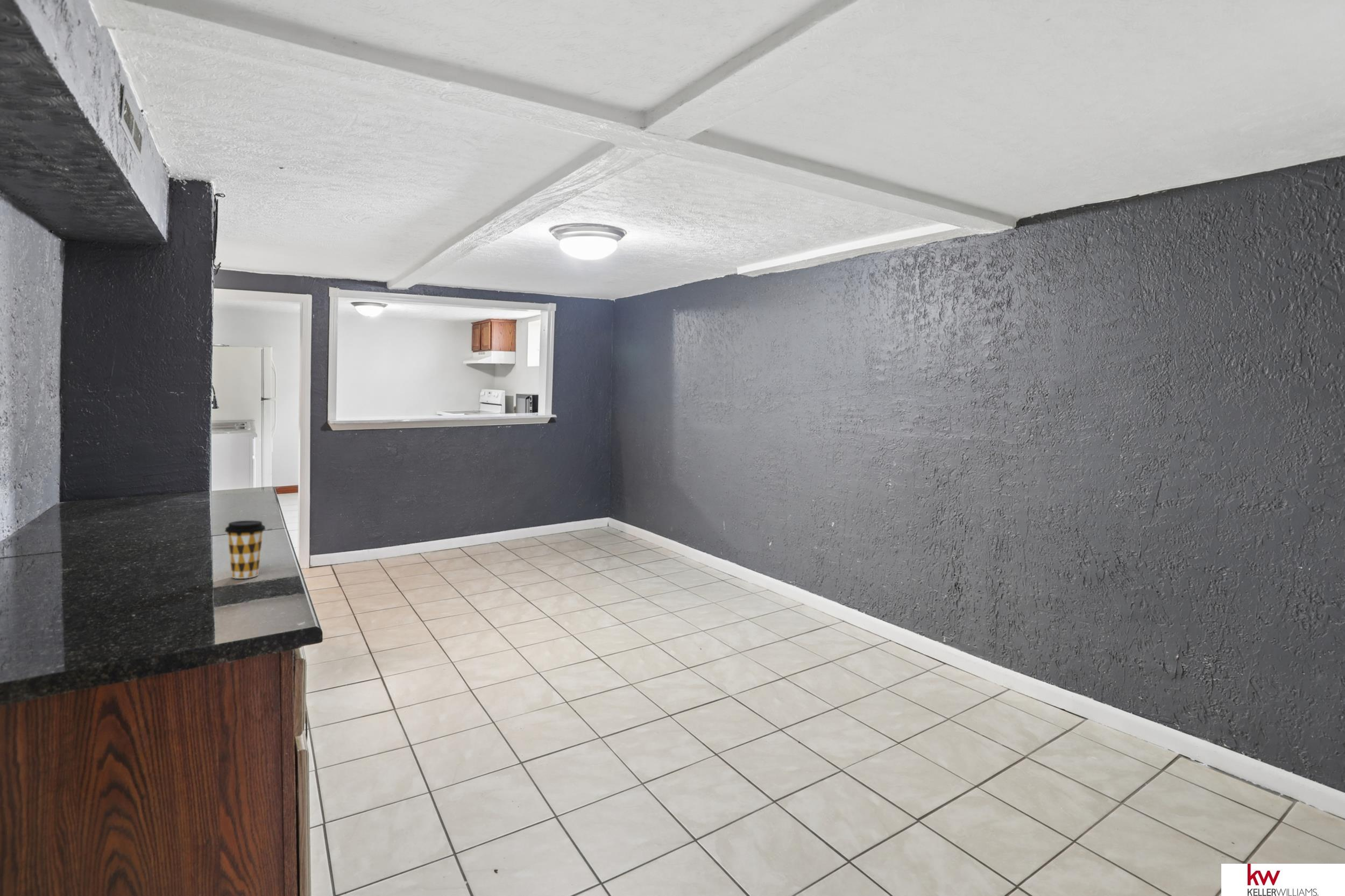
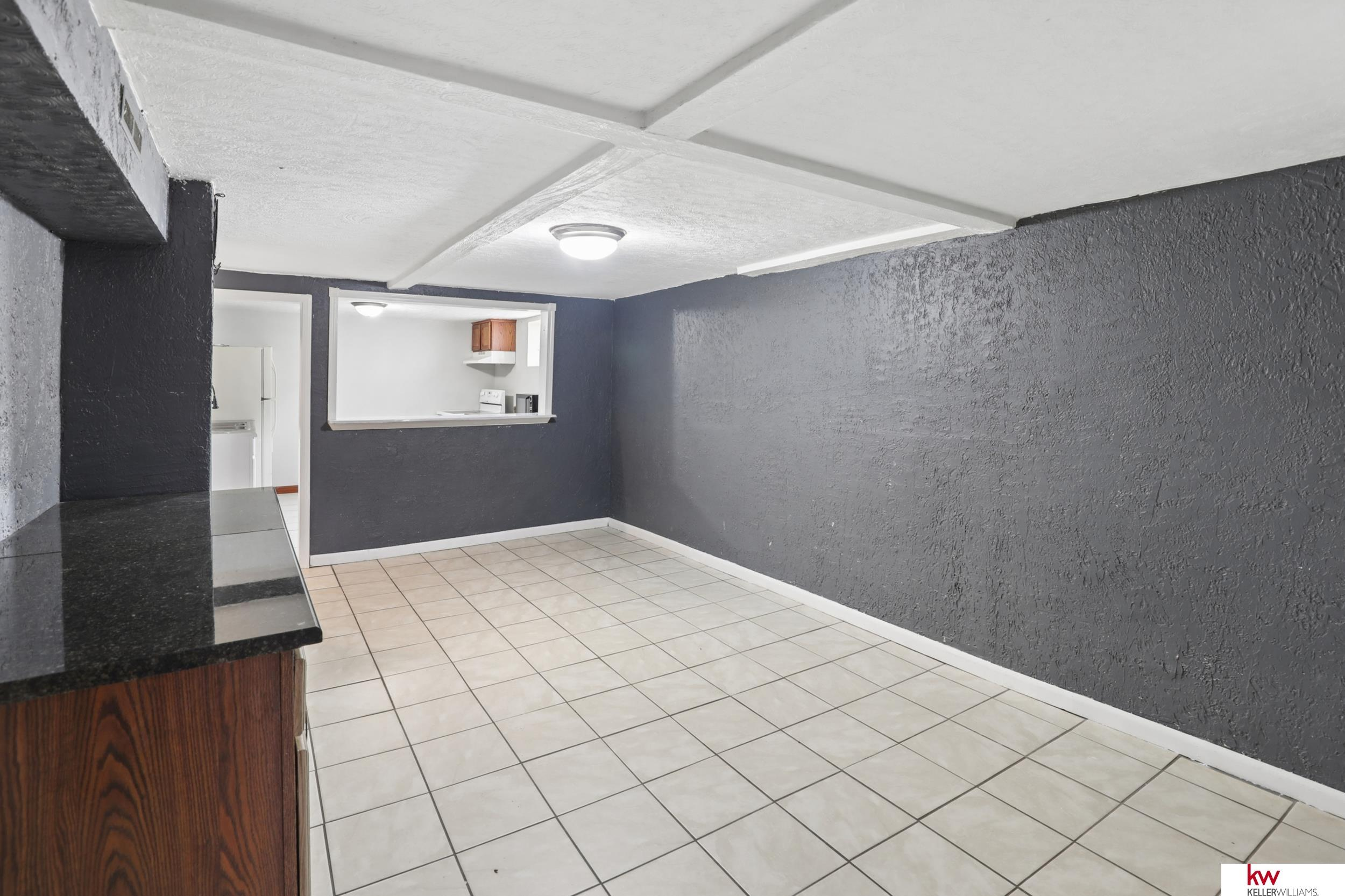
- coffee cup (245, 549)
